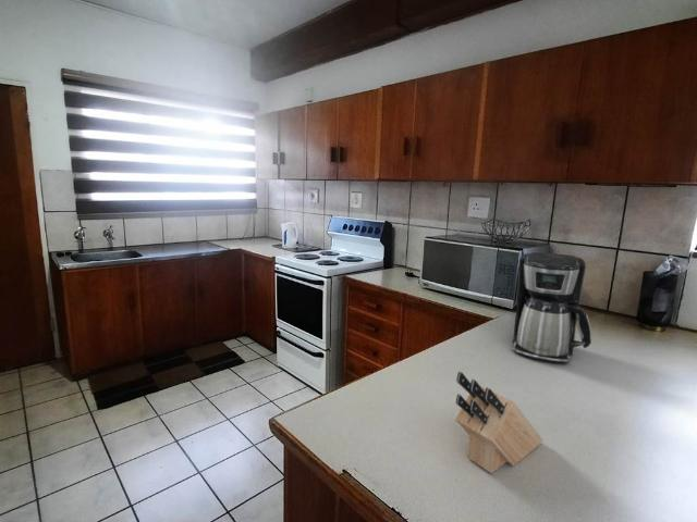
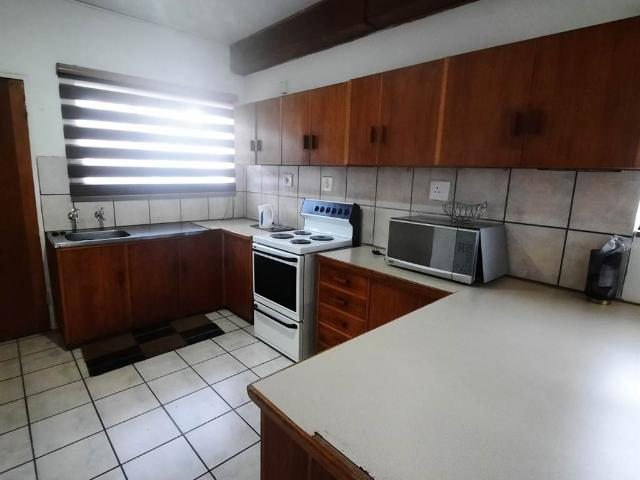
- knife block (499, 410)
- coffee maker (555, 302)
